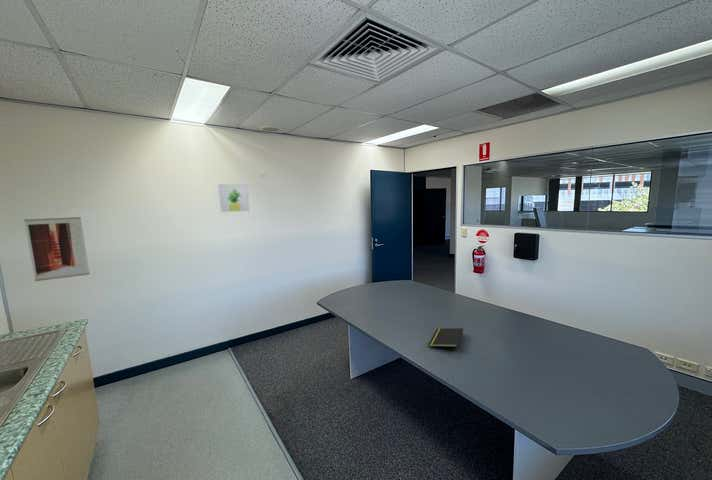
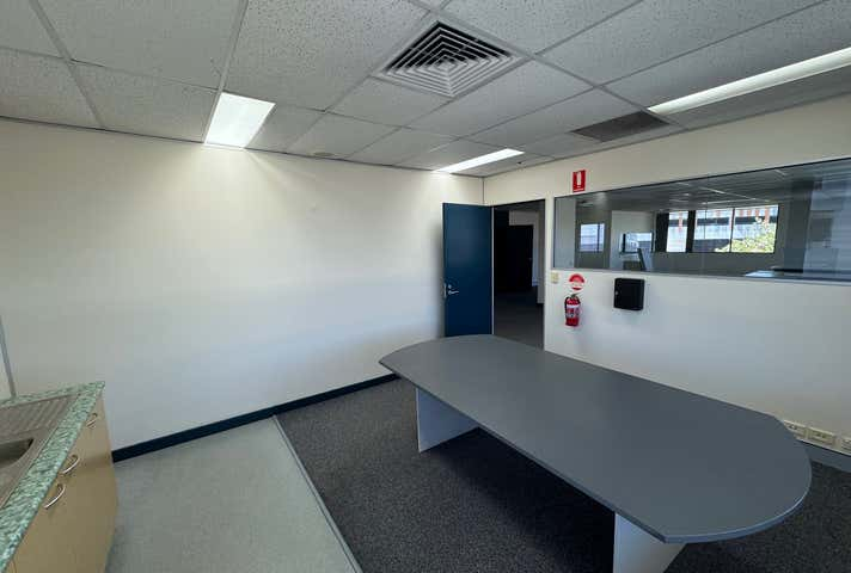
- wall art (58, 248)
- notepad (446, 337)
- wall art (234, 198)
